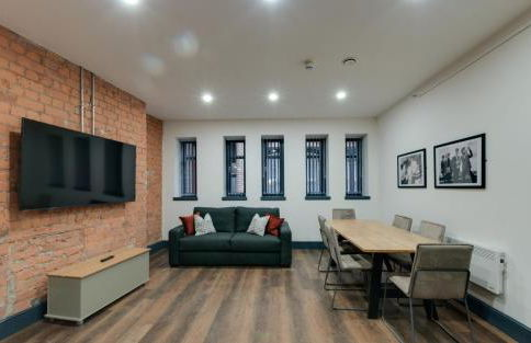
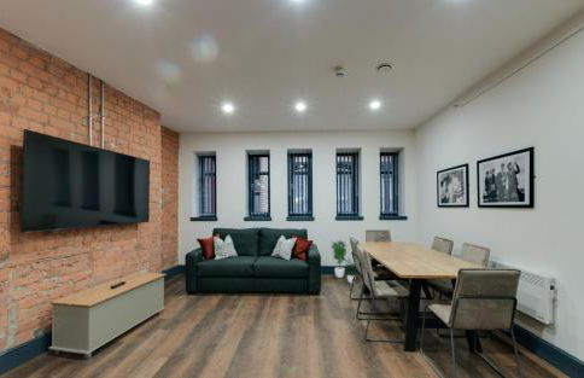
+ potted plant (344, 258)
